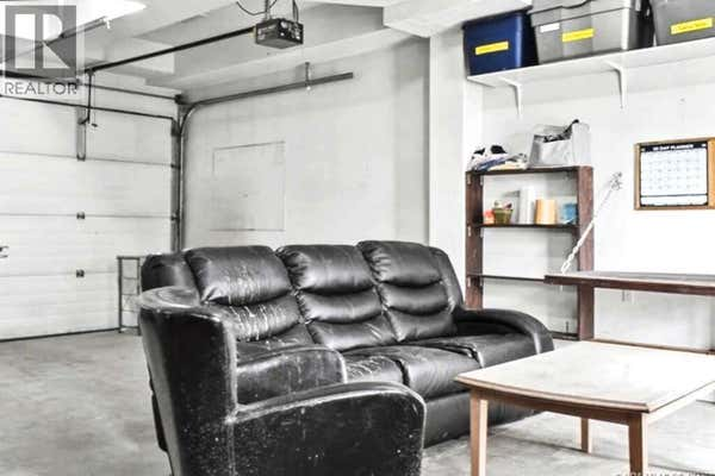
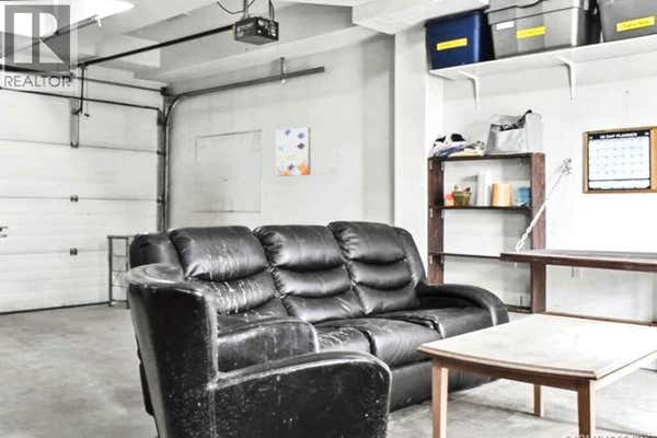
+ wall art (292, 152)
